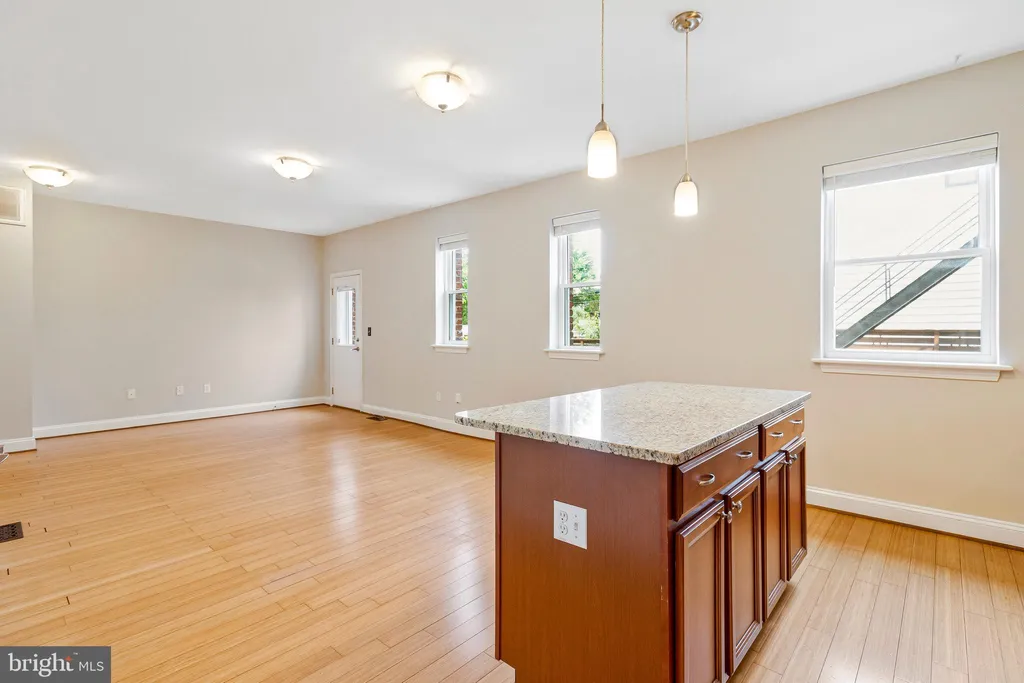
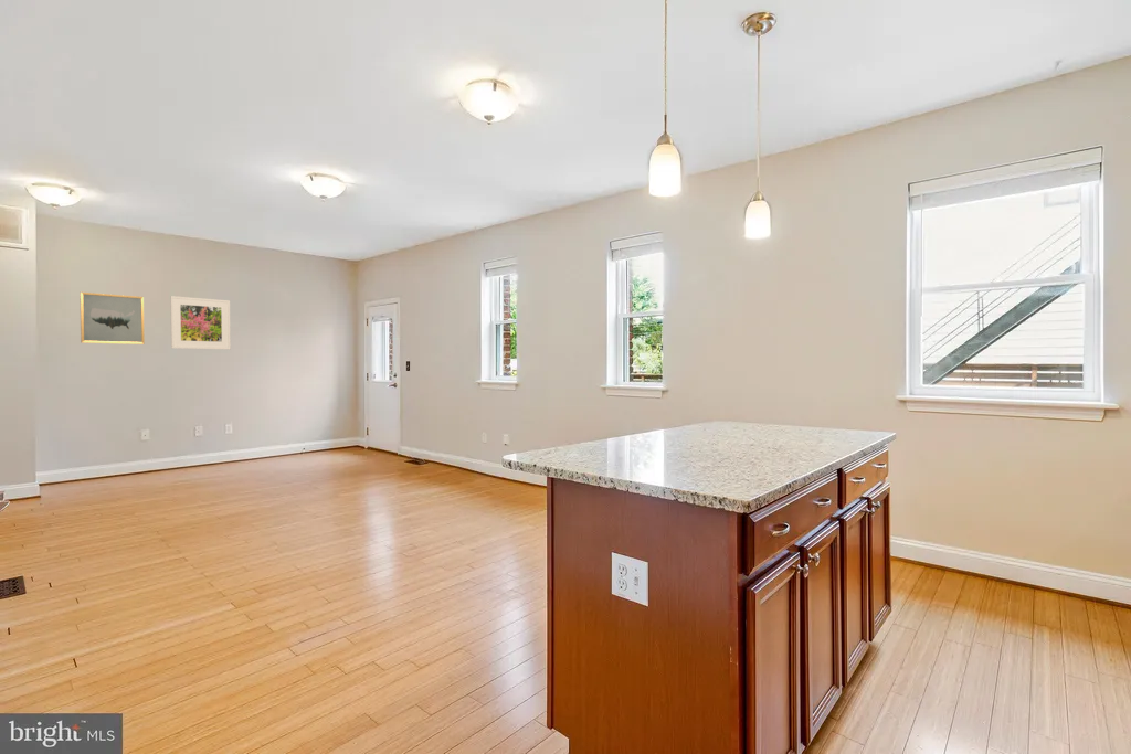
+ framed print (201, 323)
+ wall art (113, 319)
